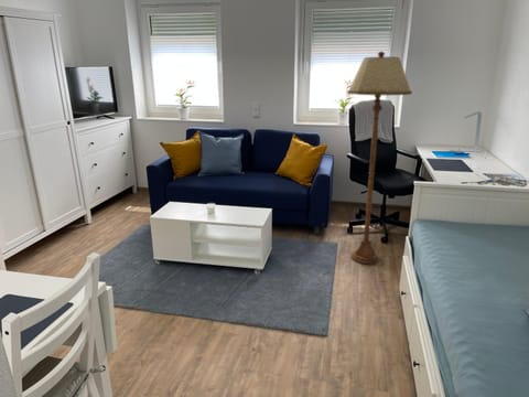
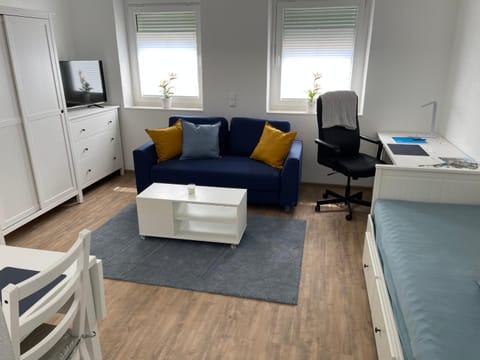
- floor lamp (373, 162)
